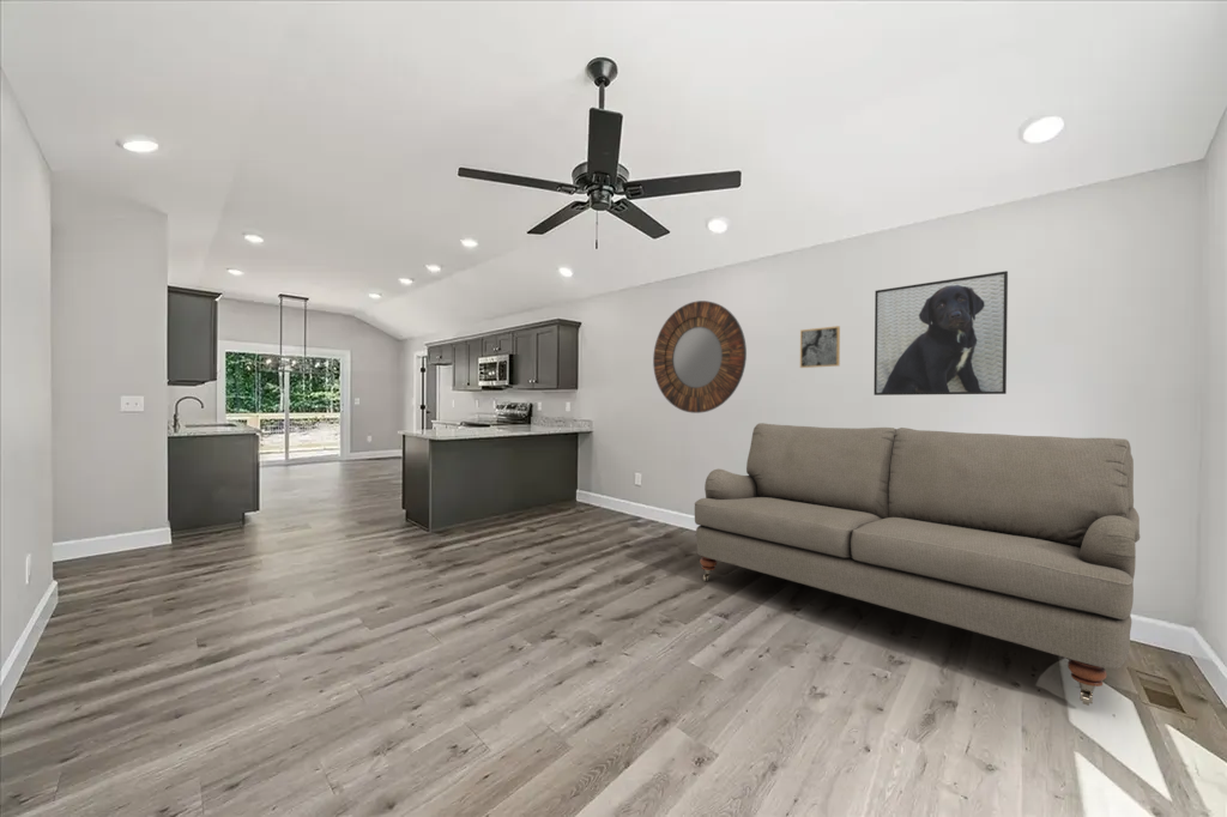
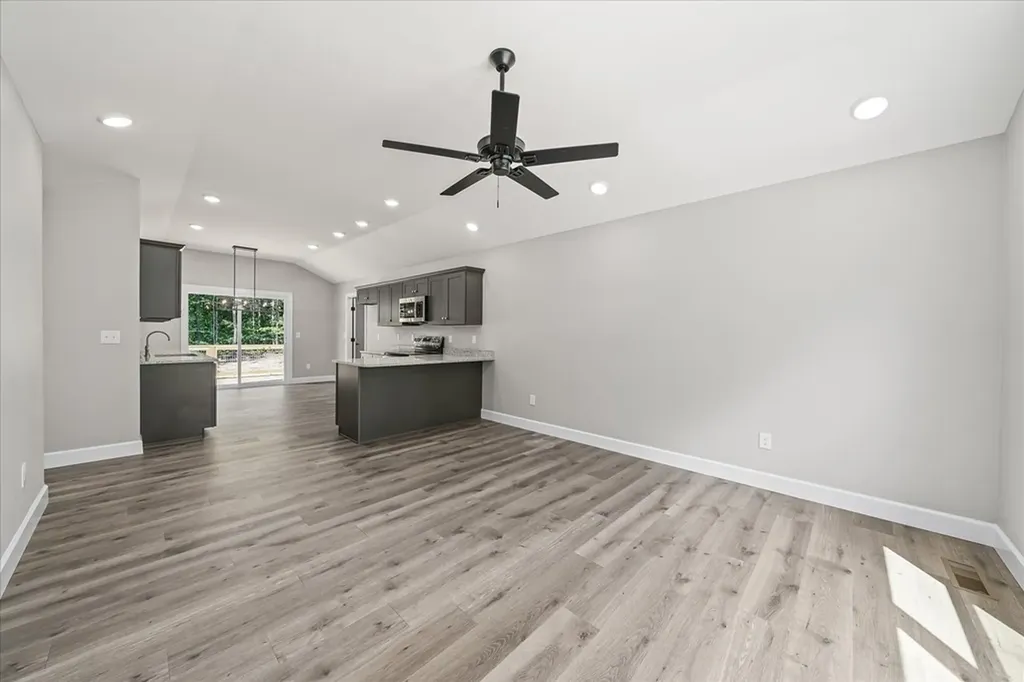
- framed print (935, 338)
- sofa (881, 516)
- wall art (818, 347)
- home mirror (696, 357)
